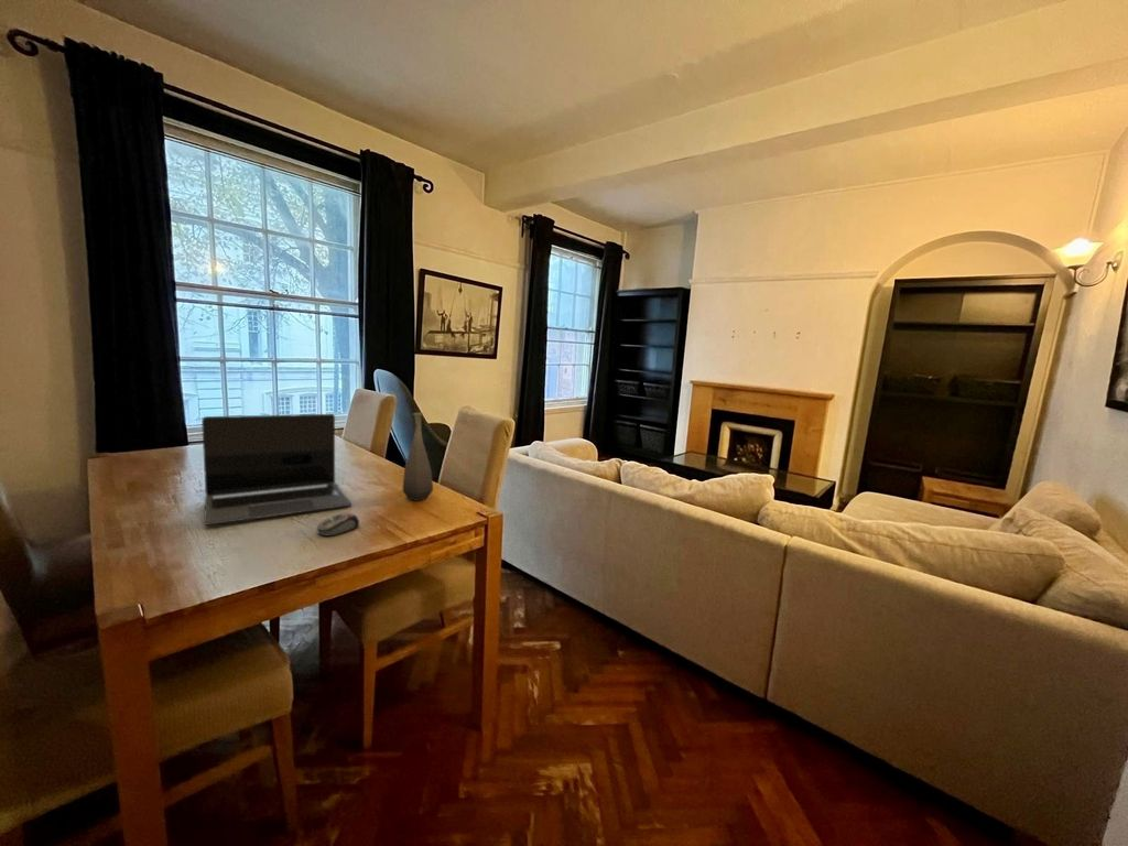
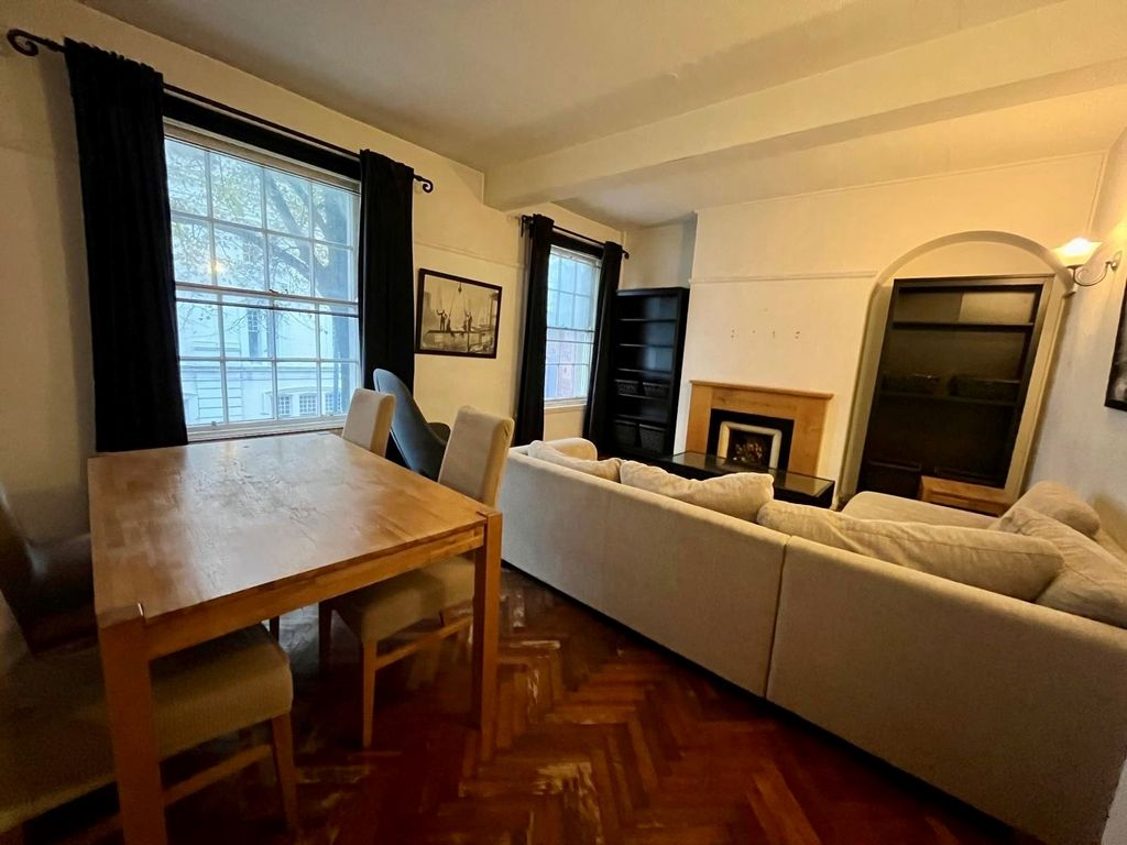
- bottle (419, 456)
- laptop (278, 463)
- computer mouse (338, 522)
